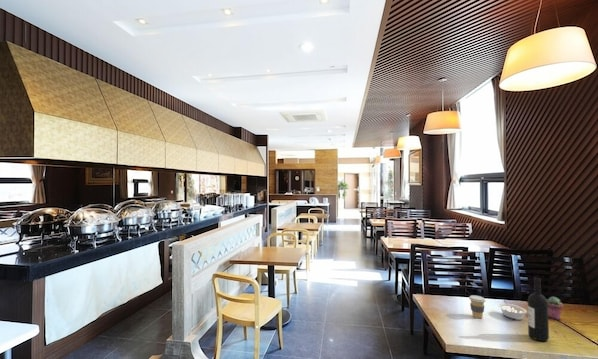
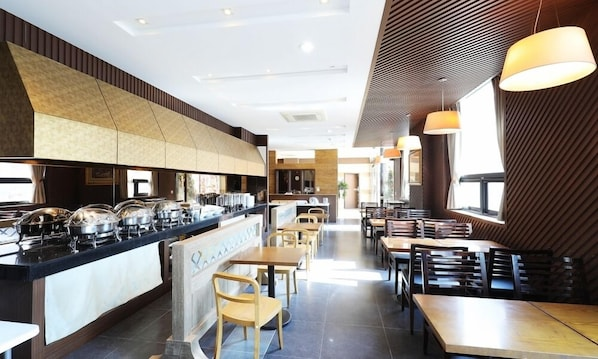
- potted succulent (553, 306)
- legume (511, 310)
- wine bottle (537, 307)
- coffee cup (477, 307)
